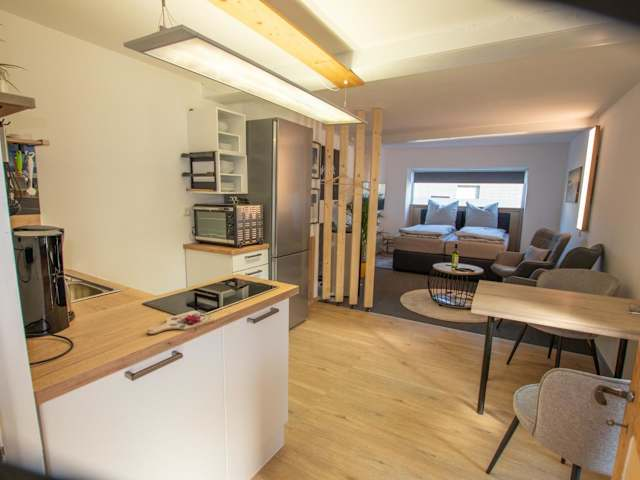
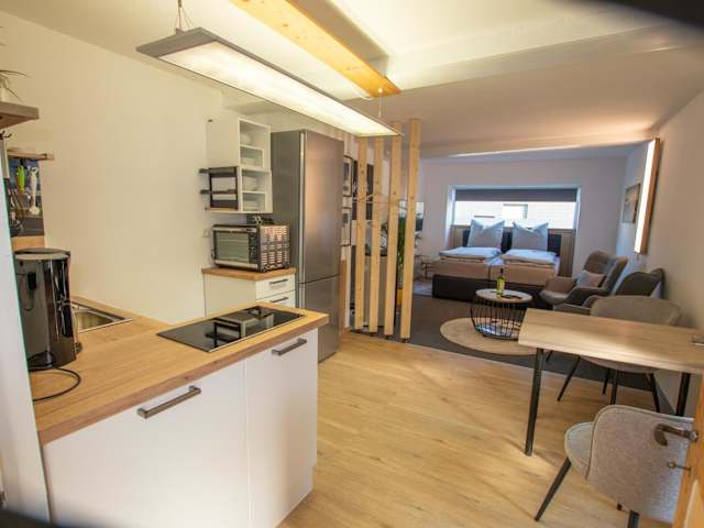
- cutting board (178, 320)
